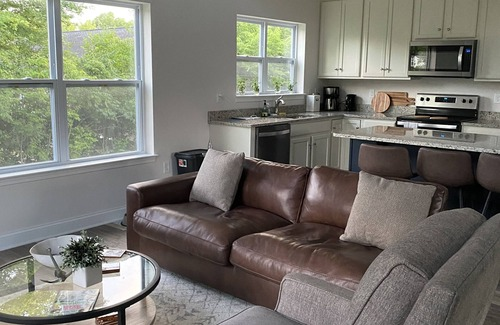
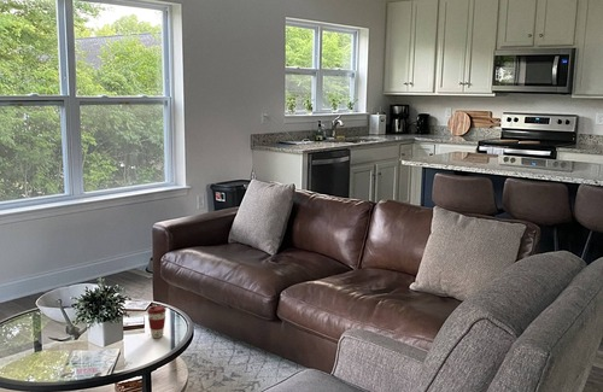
+ coffee cup (157, 321)
